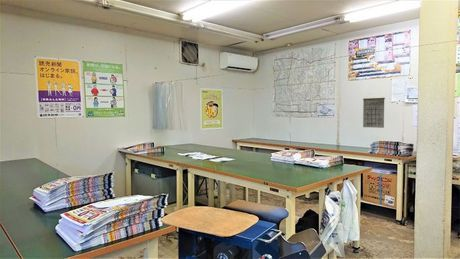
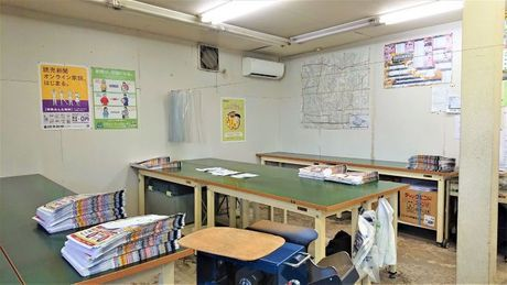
- calendar (373, 109)
